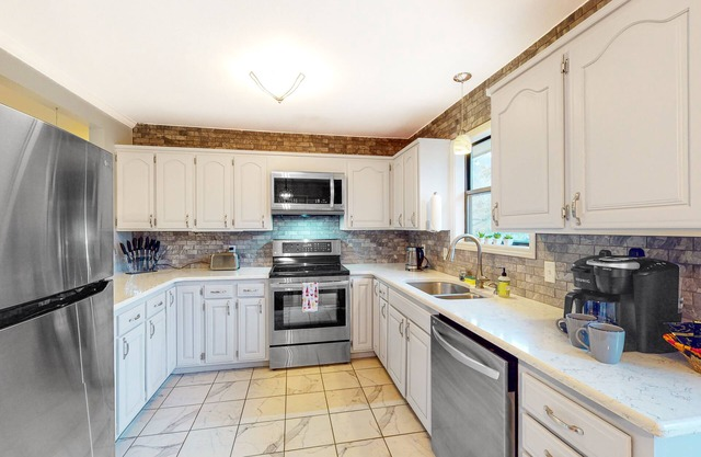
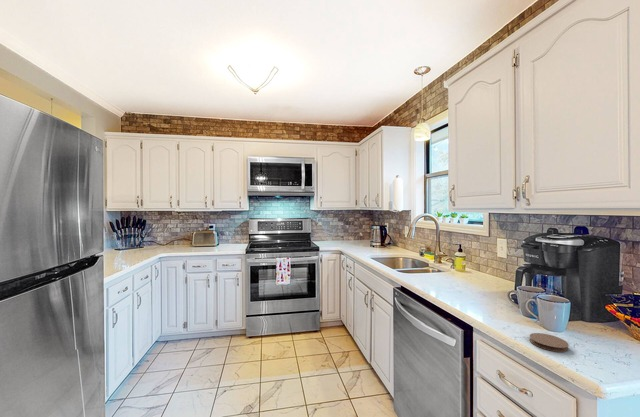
+ coaster (548, 341)
